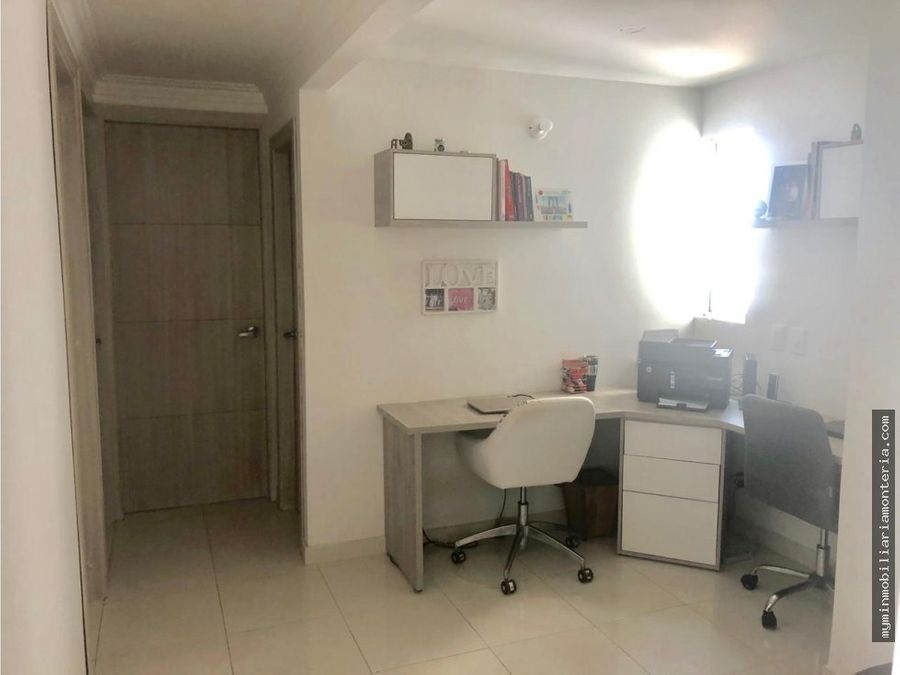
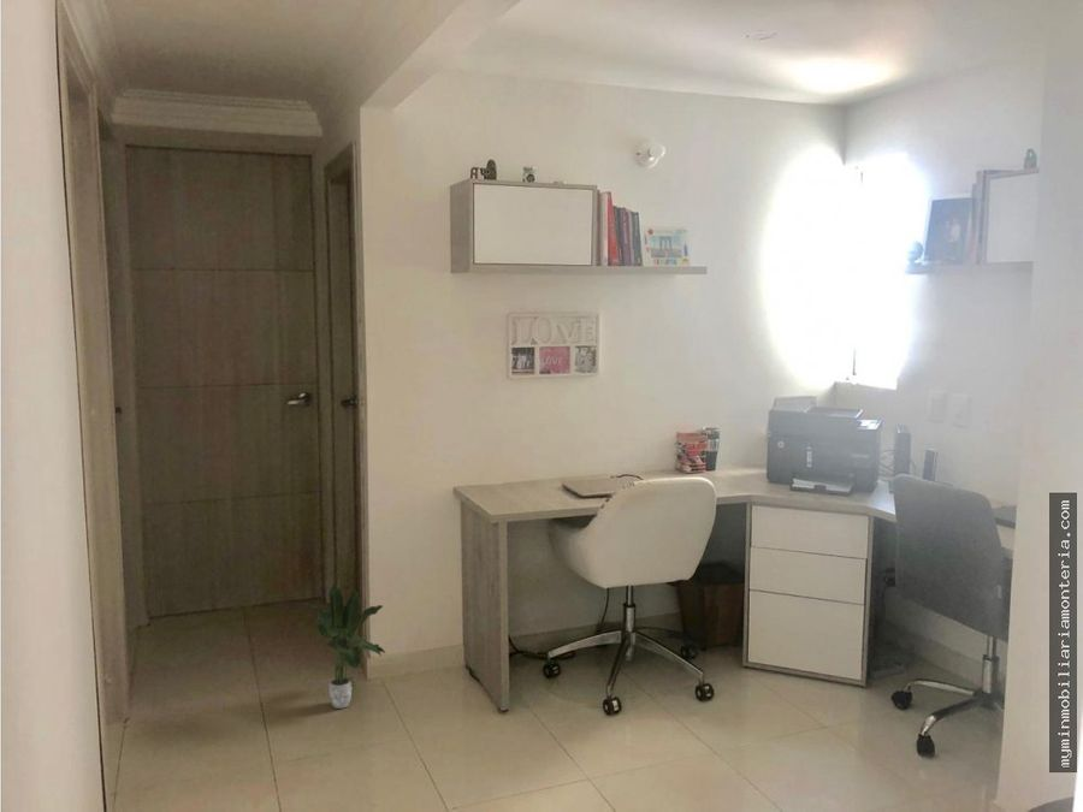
+ potted plant (347, 646)
